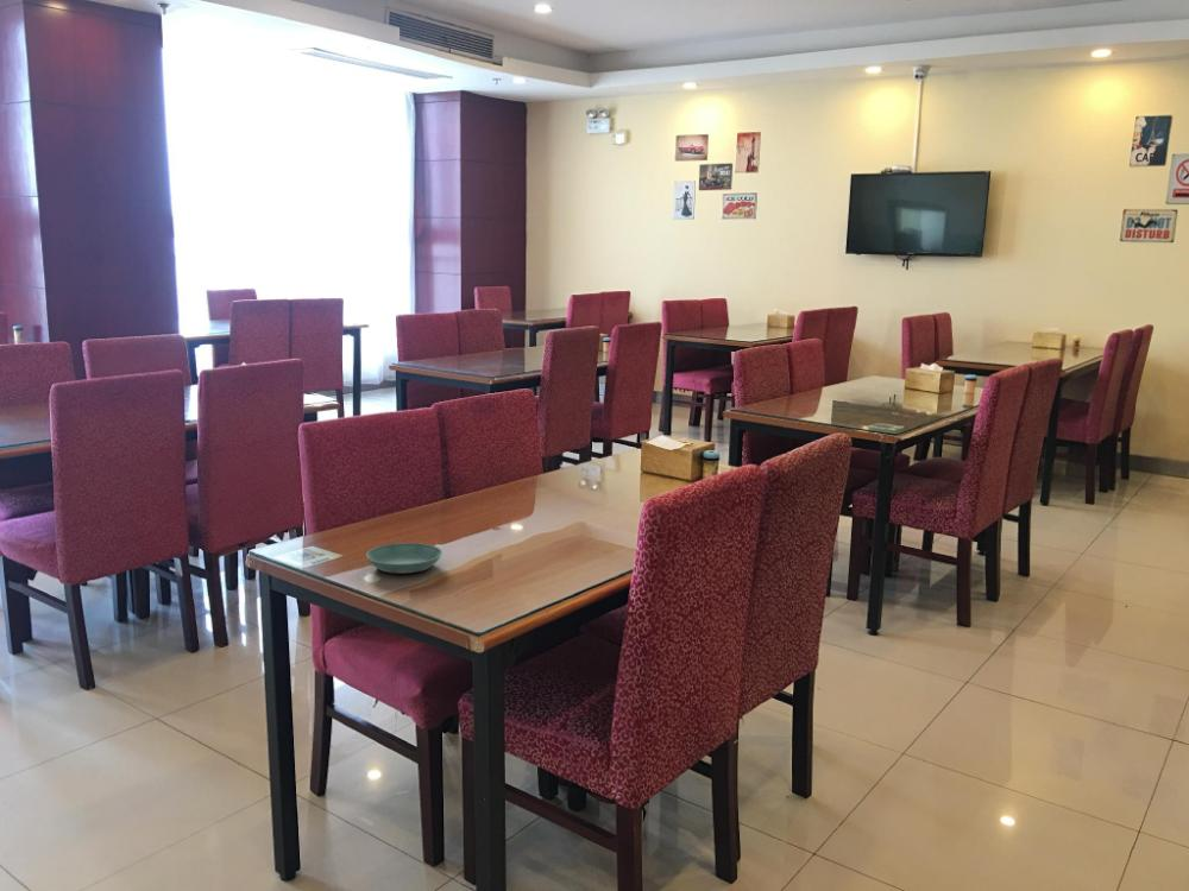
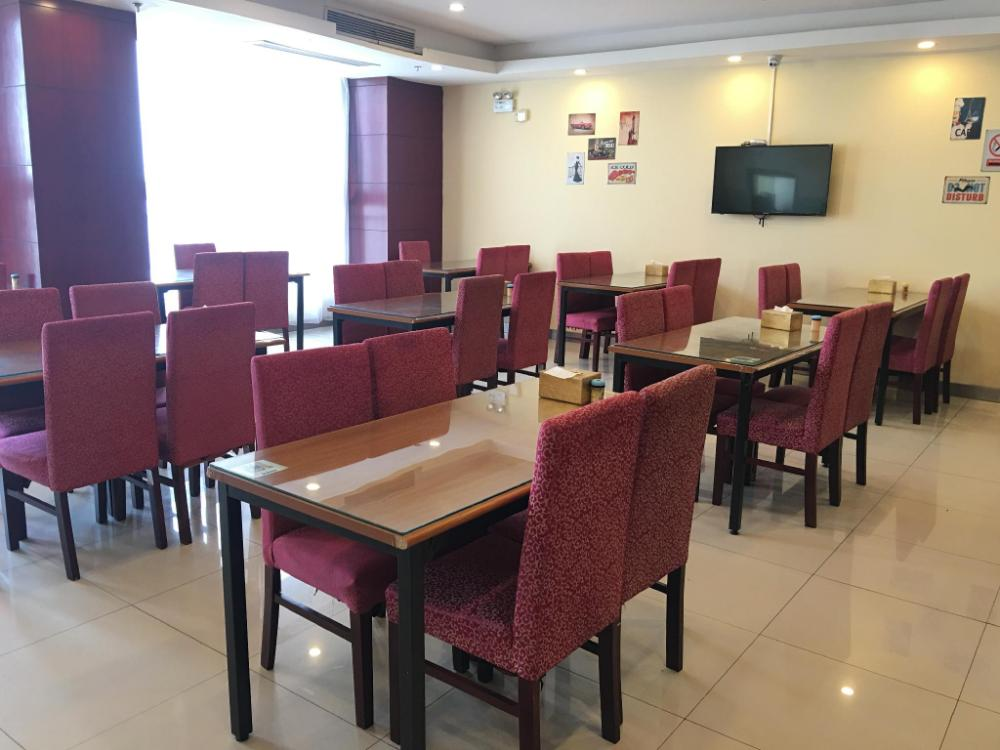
- saucer (404, 558)
